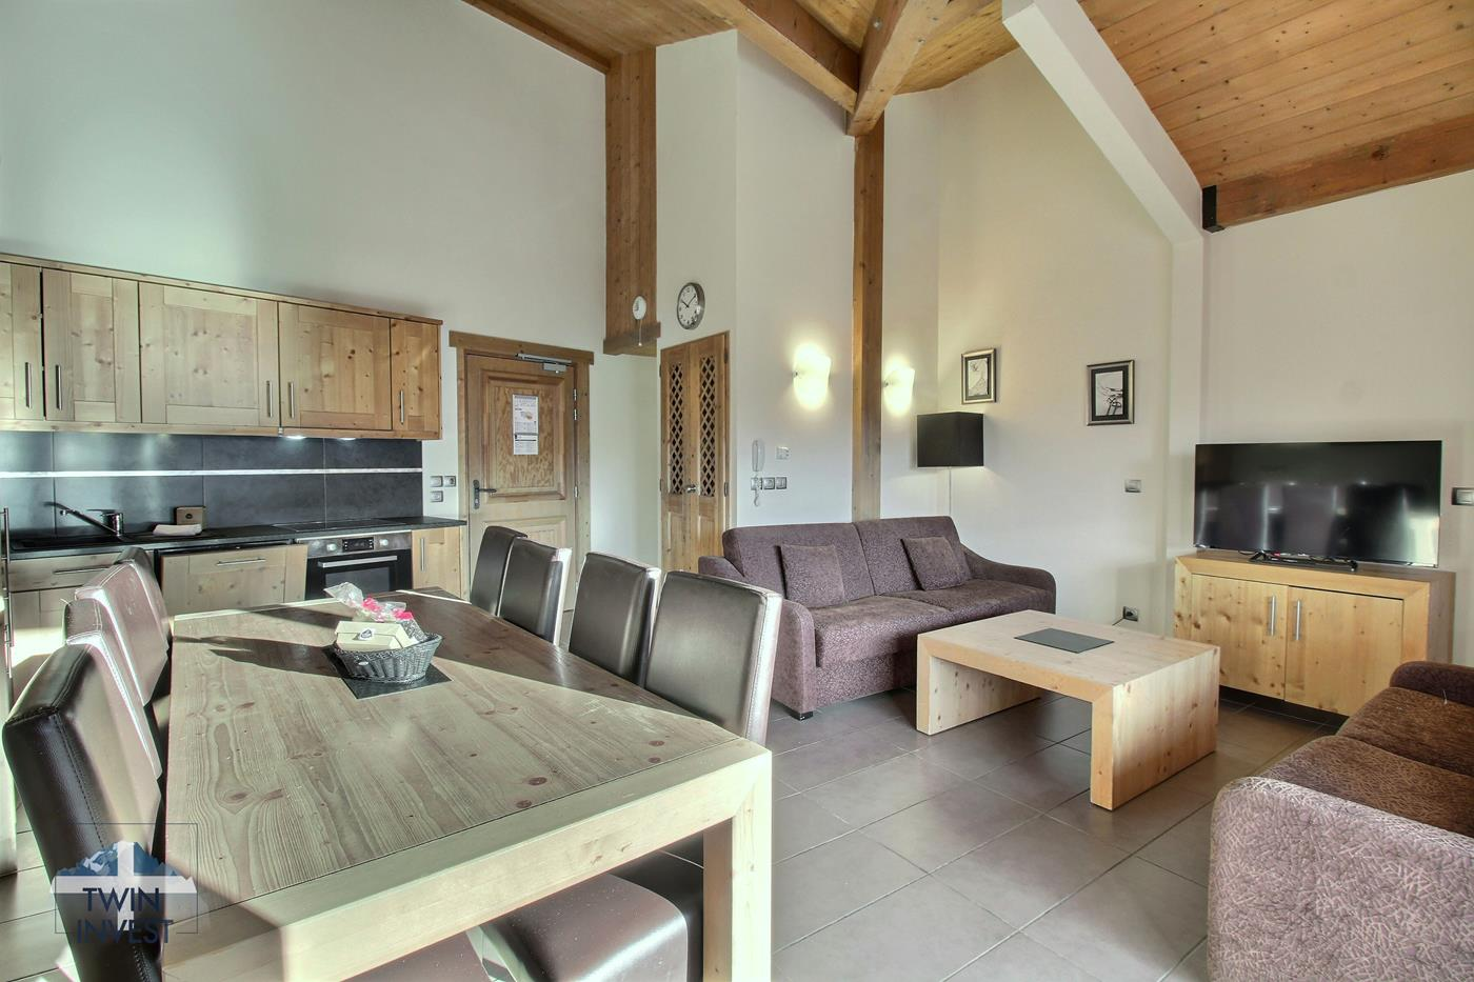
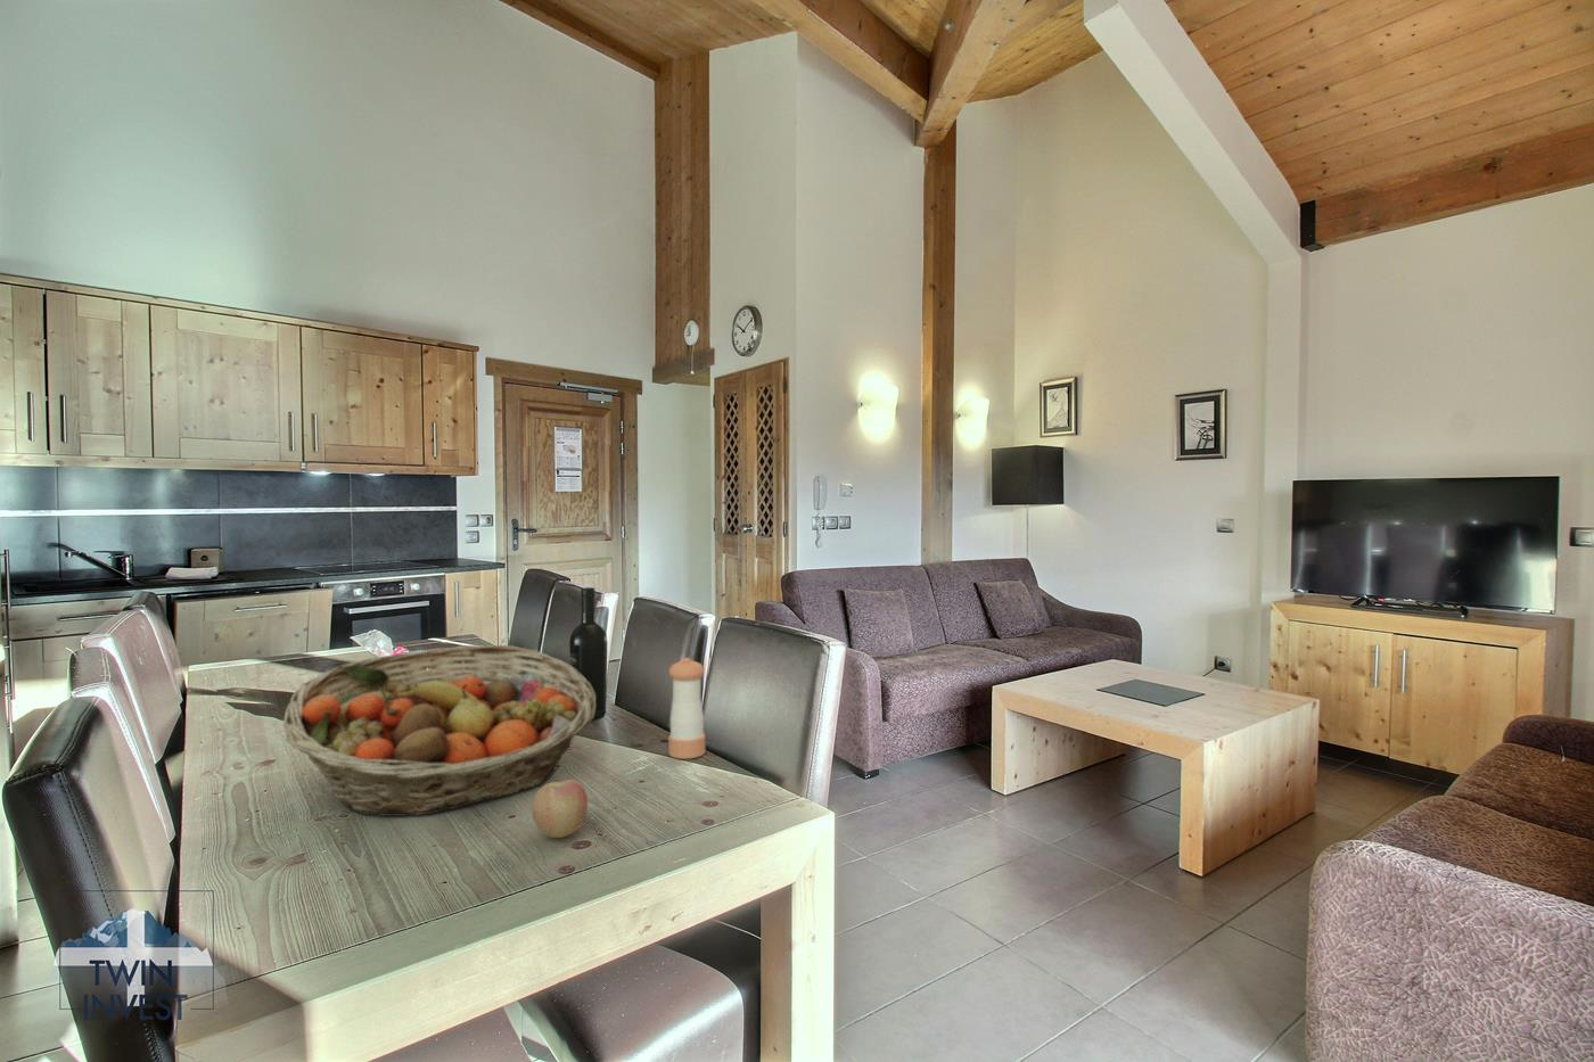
+ apple (561, 808)
+ pepper shaker (686, 704)
+ fruit basket (452, 721)
+ wine bottle (589, 651)
